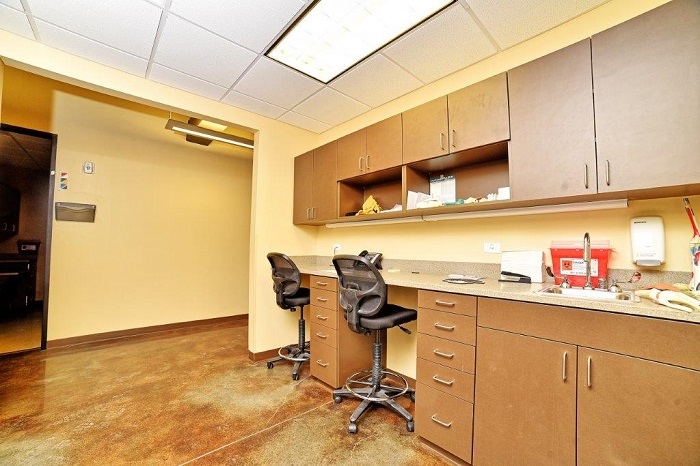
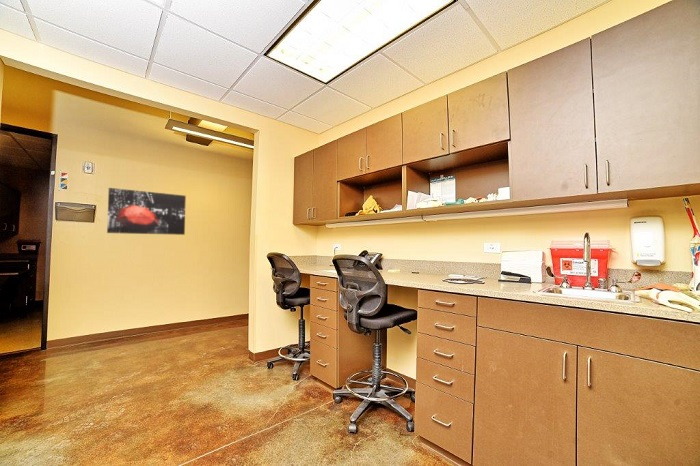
+ wall art (149, 212)
